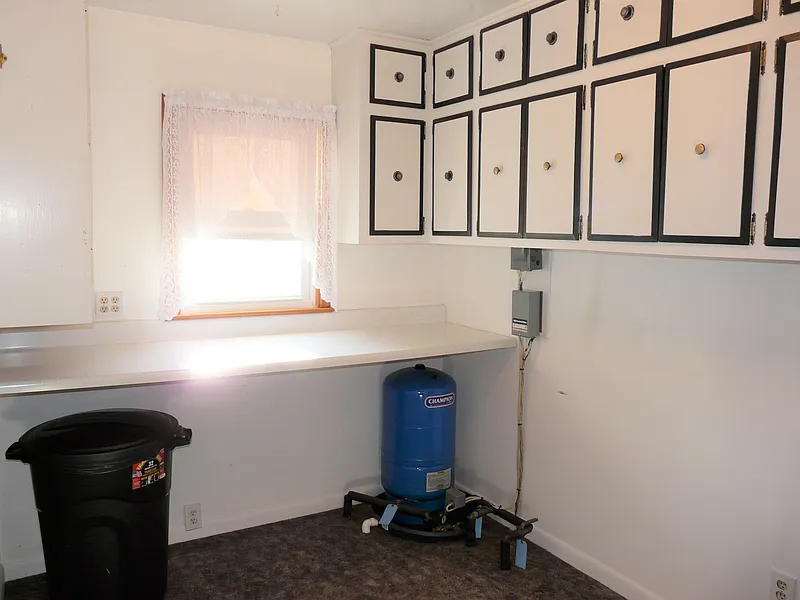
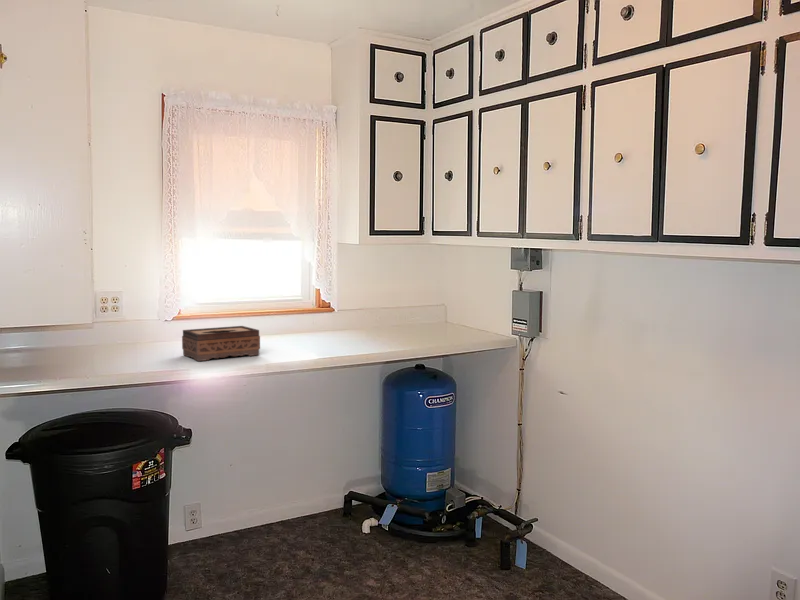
+ tissue box (221, 342)
